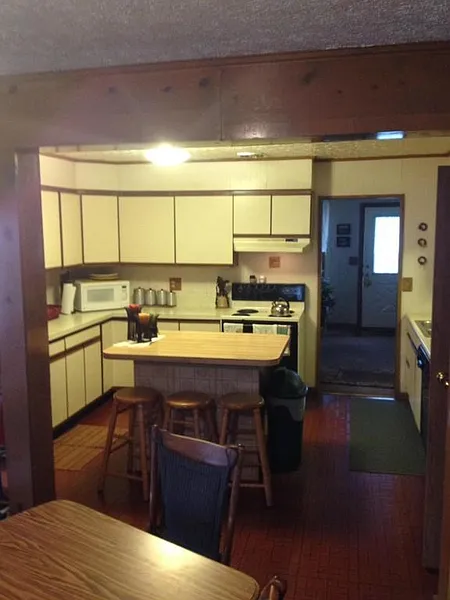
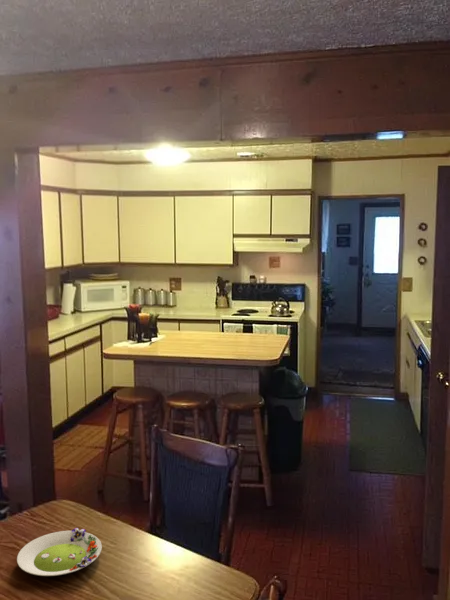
+ salad plate (60, 553)
